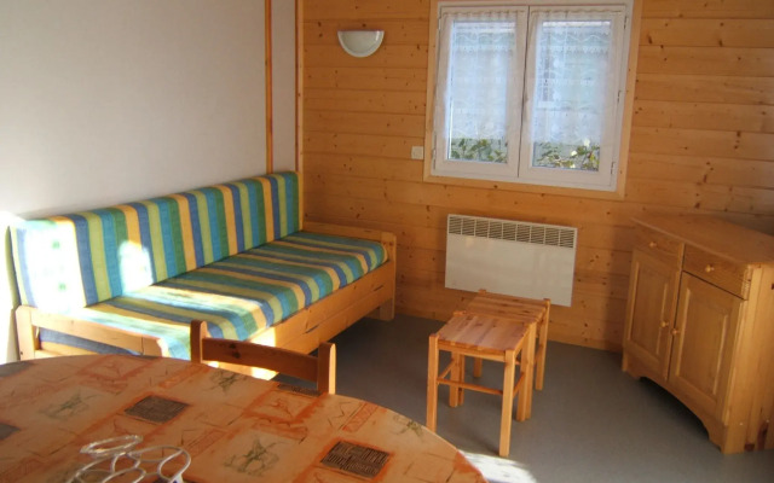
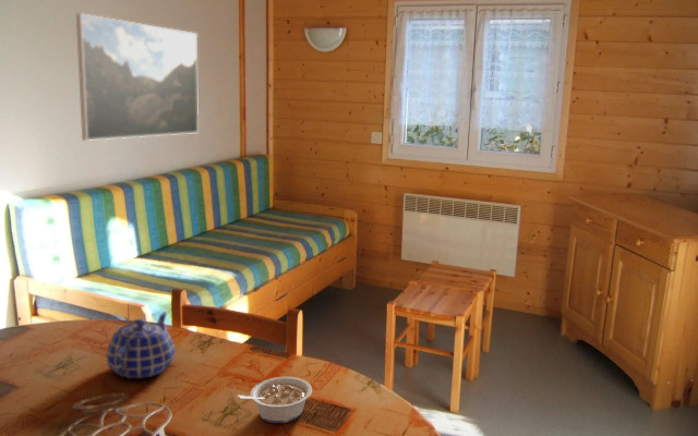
+ legume (279, 400)
+ teapot (142, 343)
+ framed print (145, 81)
